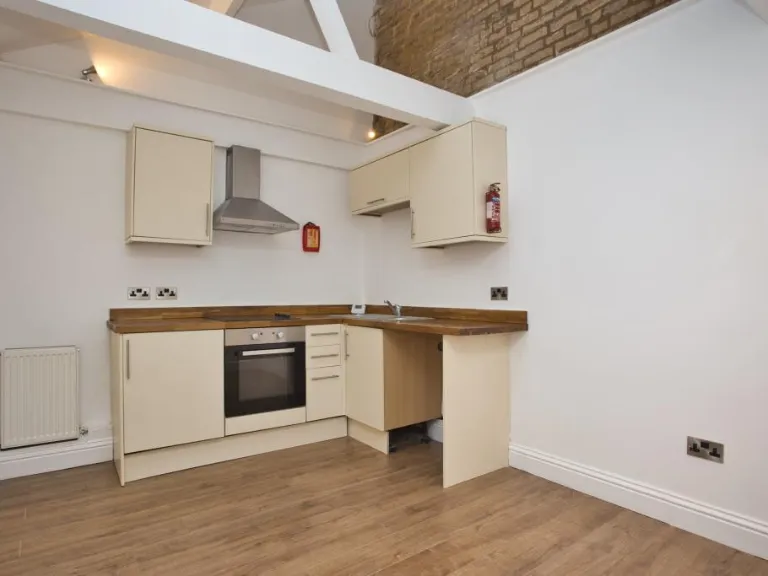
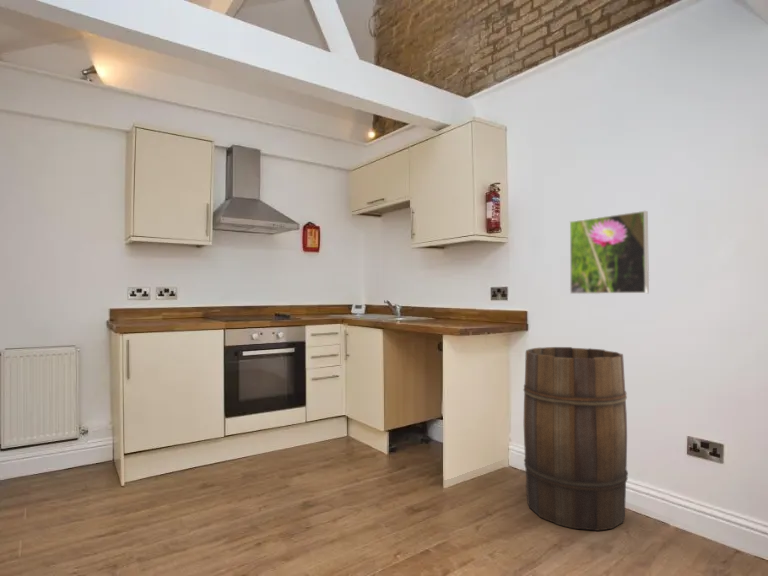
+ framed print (606, 255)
+ wooden barrel (573, 429)
